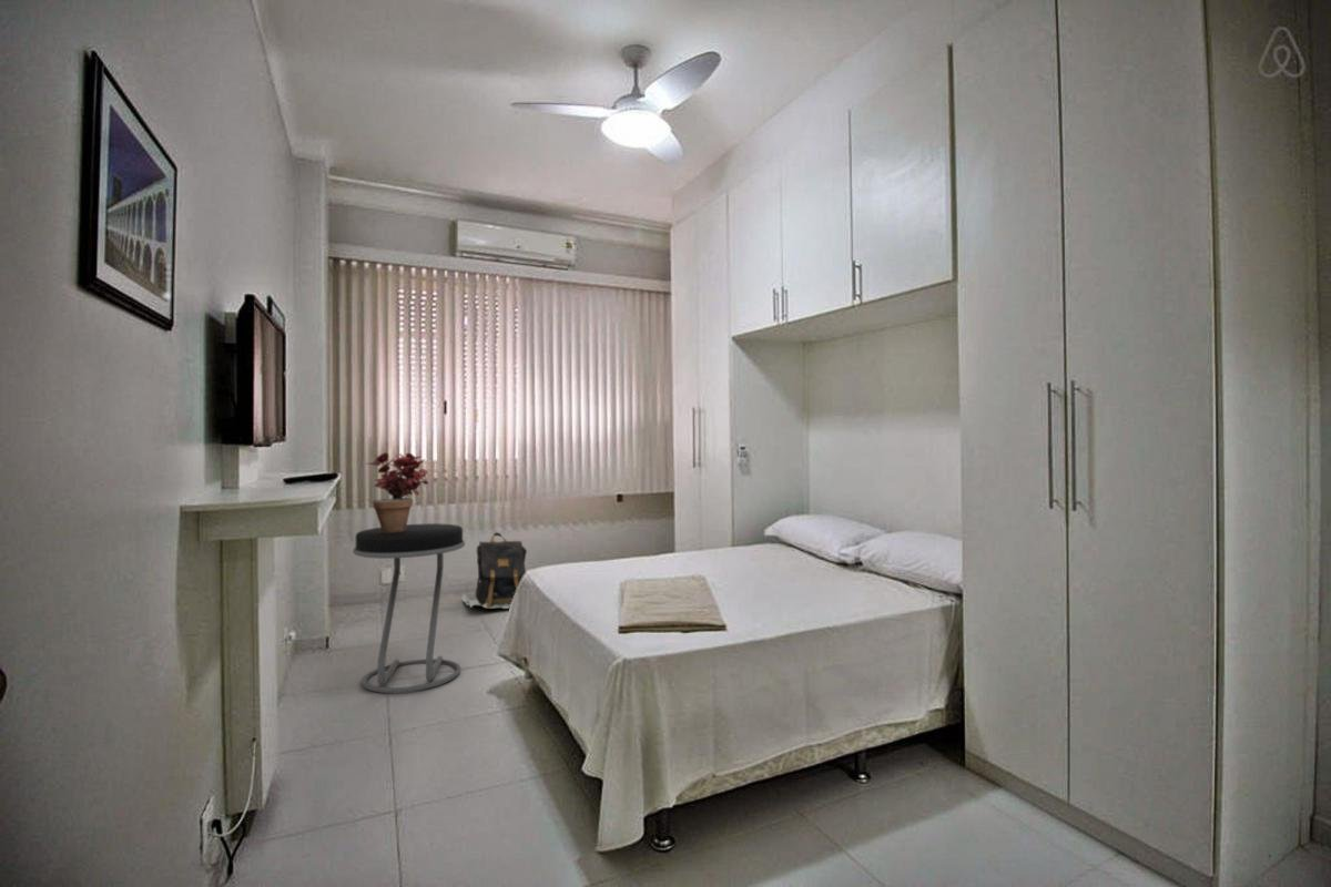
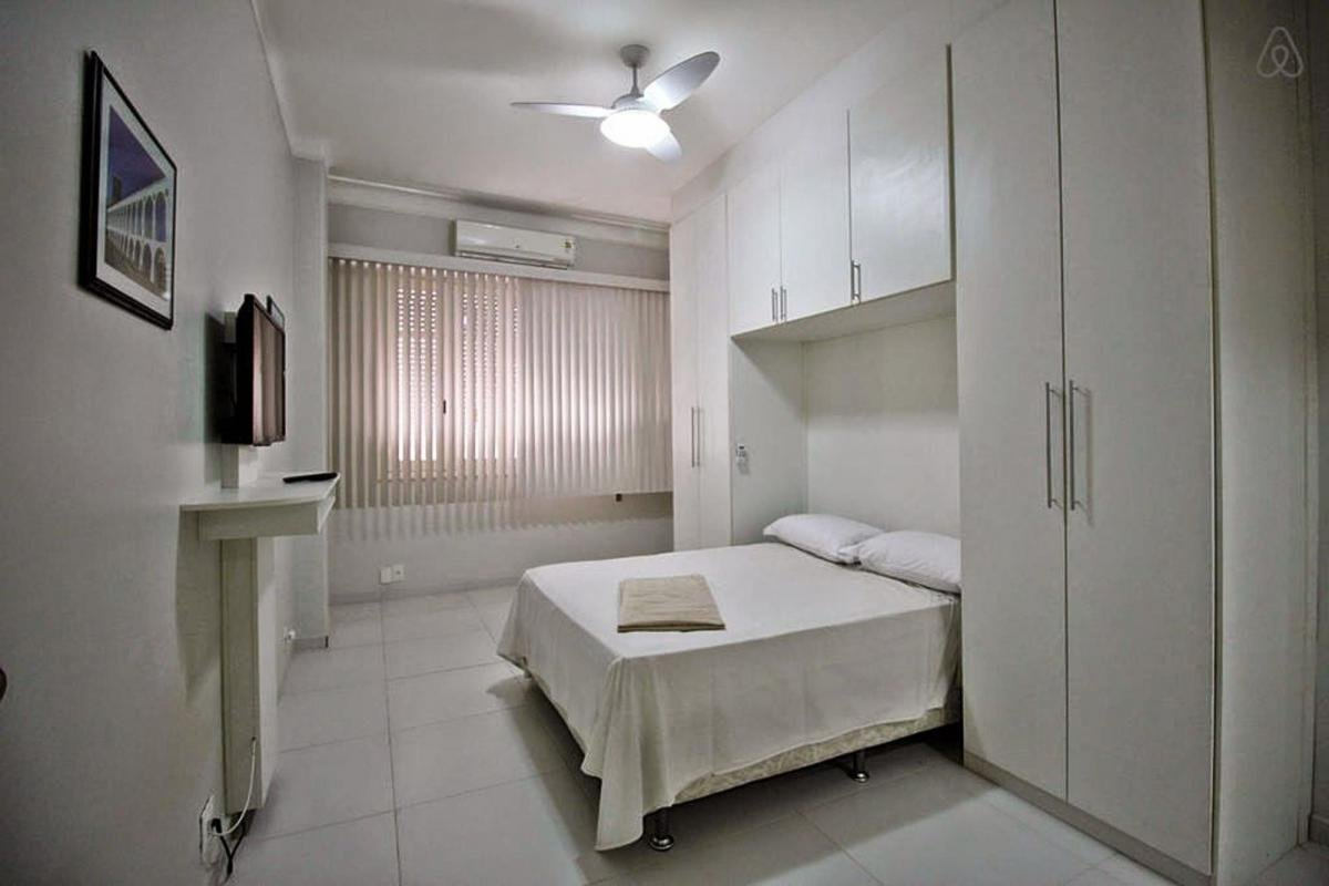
- potted plant (398, 491)
- backpack (497, 570)
- stool (395, 599)
